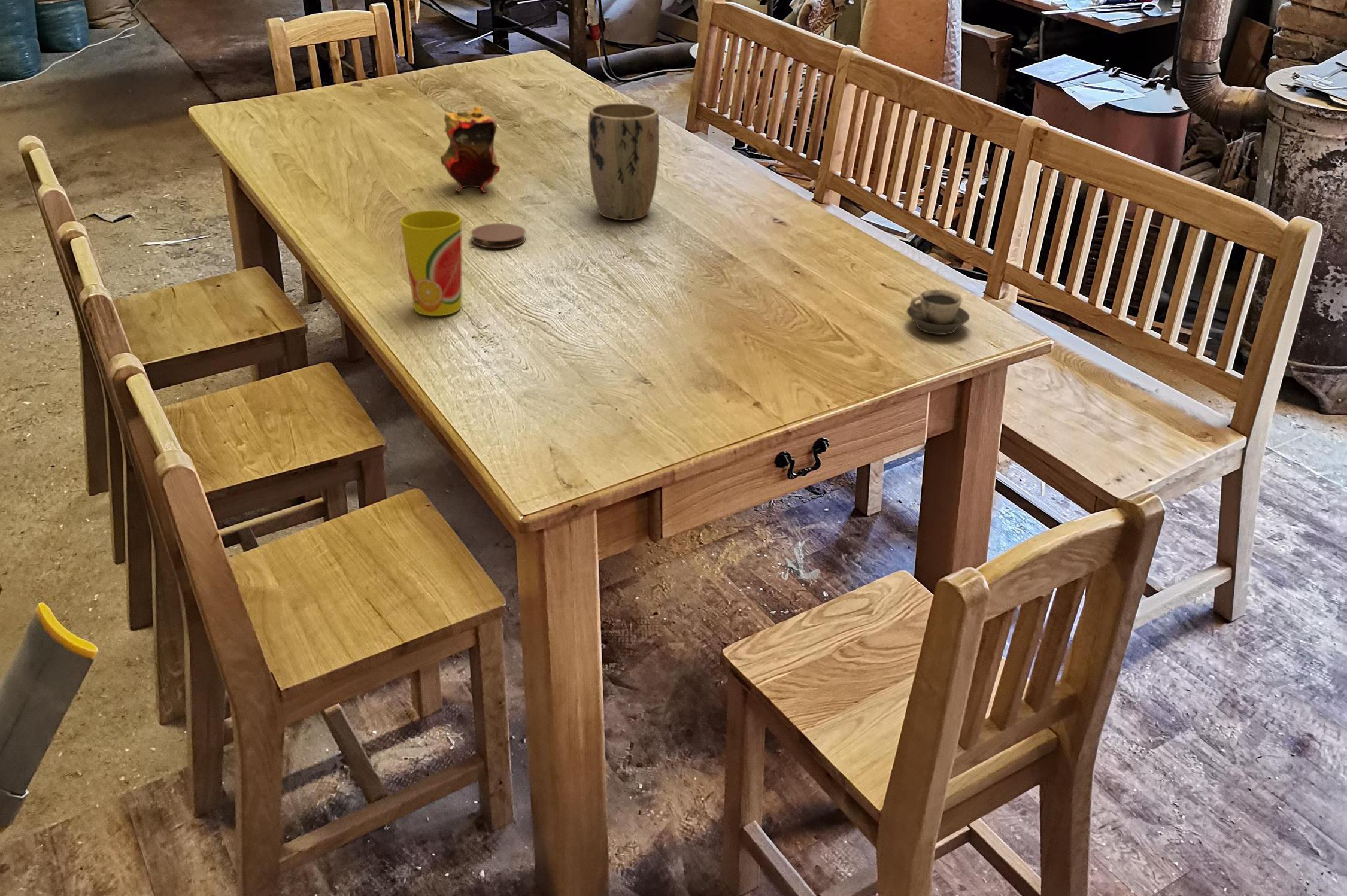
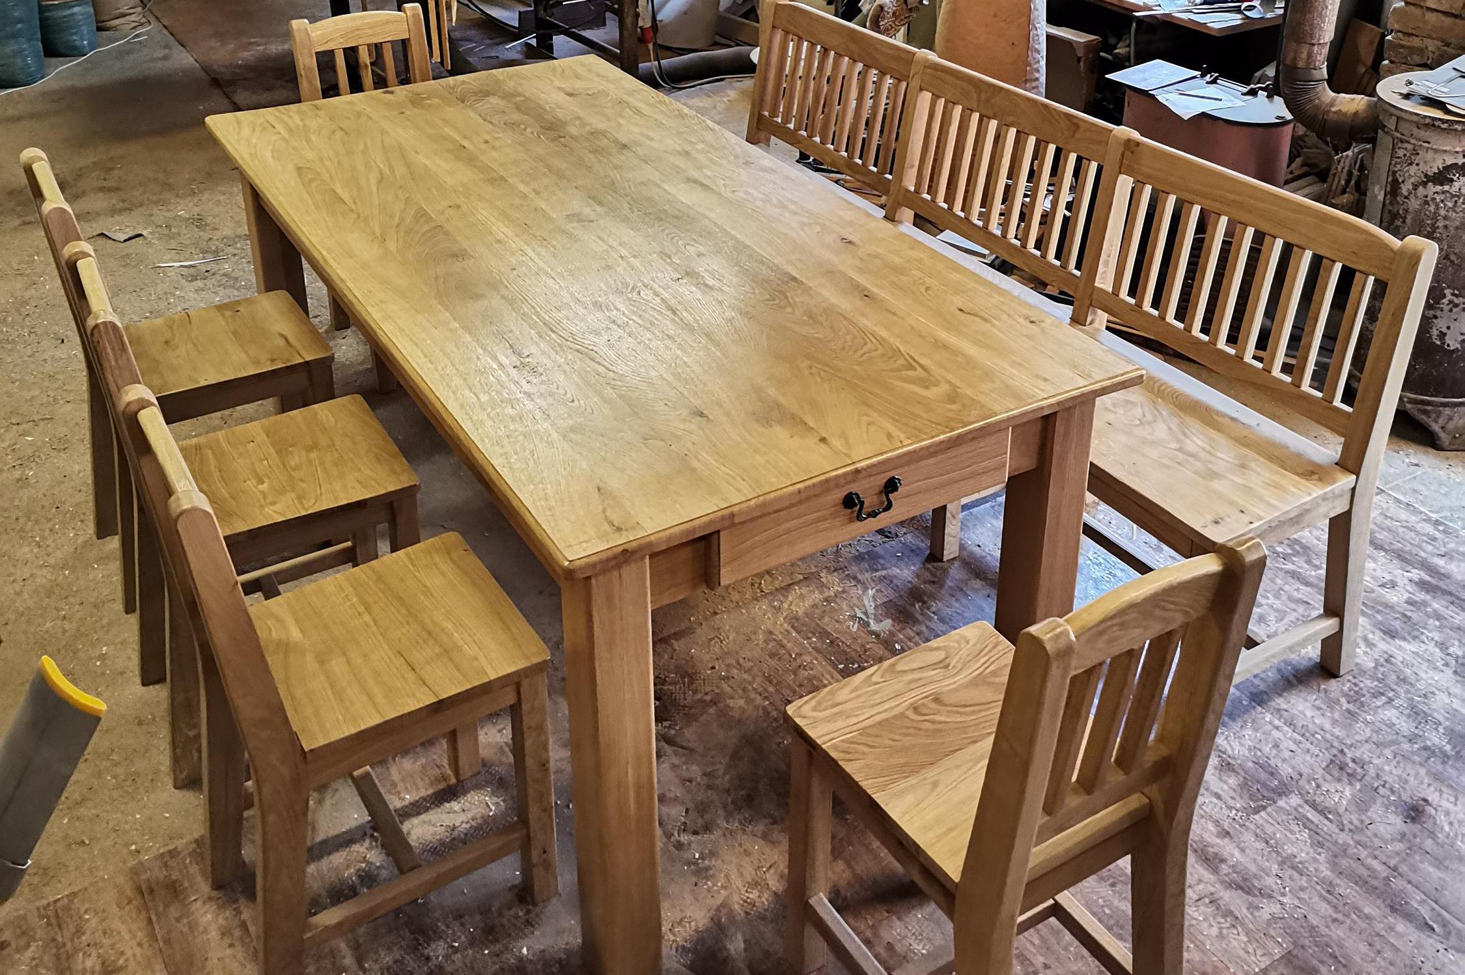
- plant pot (623, 162)
- coaster (499, 235)
- teapot (468, 147)
- cup (938, 312)
- cup (434, 264)
